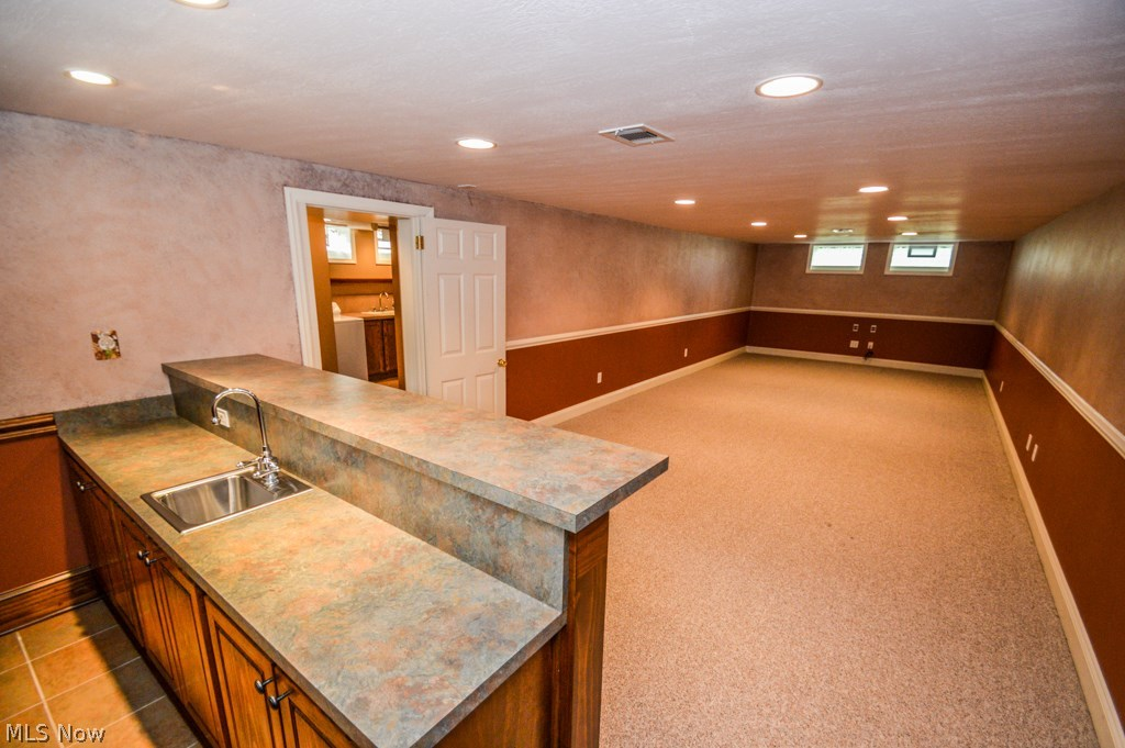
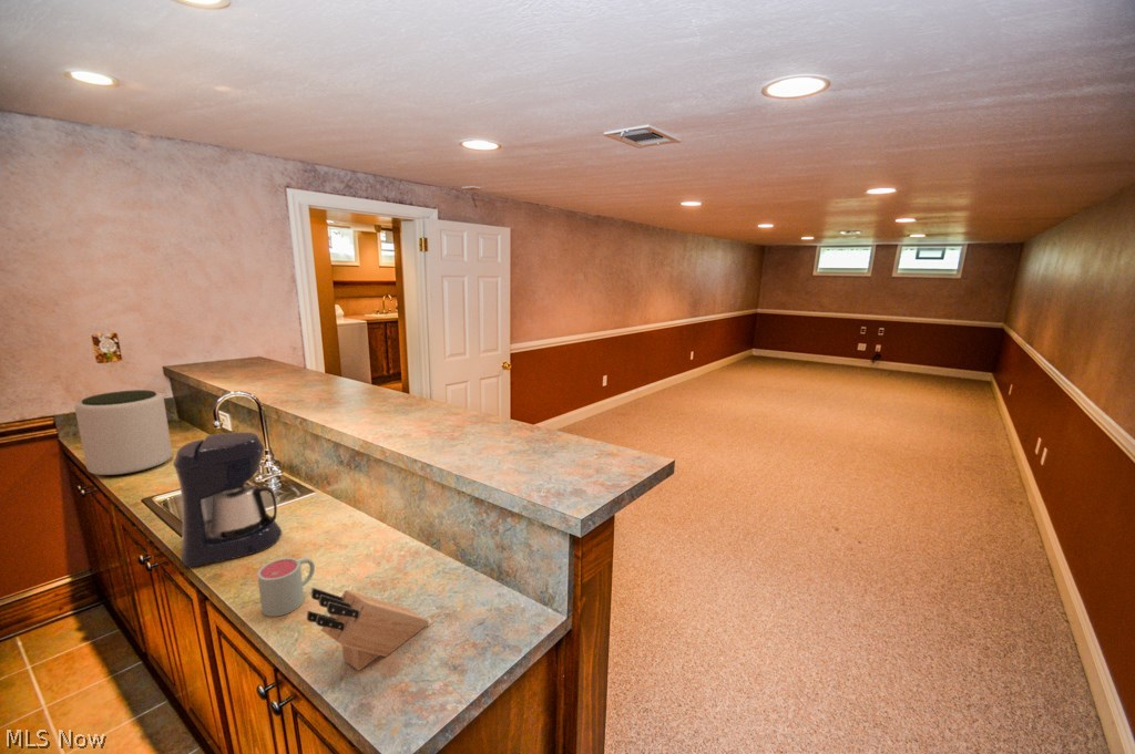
+ plant pot (126, 431)
+ knife block (369, 610)
+ coffee maker (225, 492)
+ mug (289, 581)
